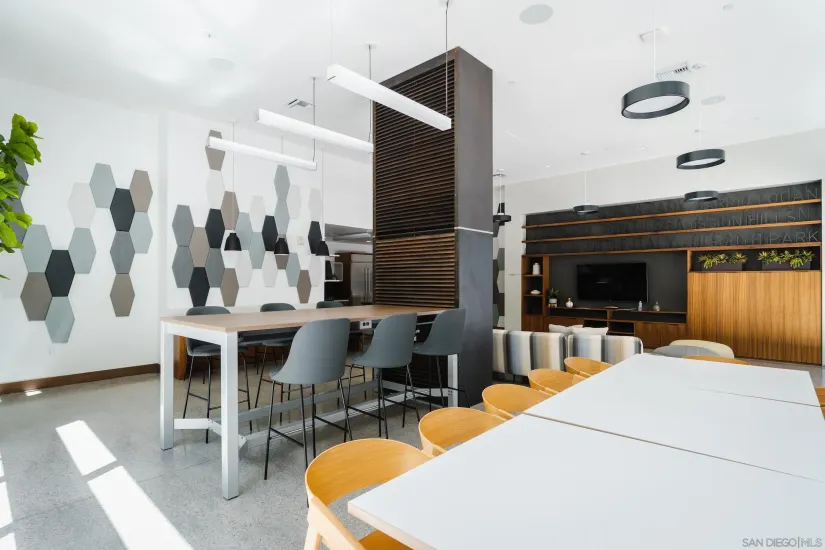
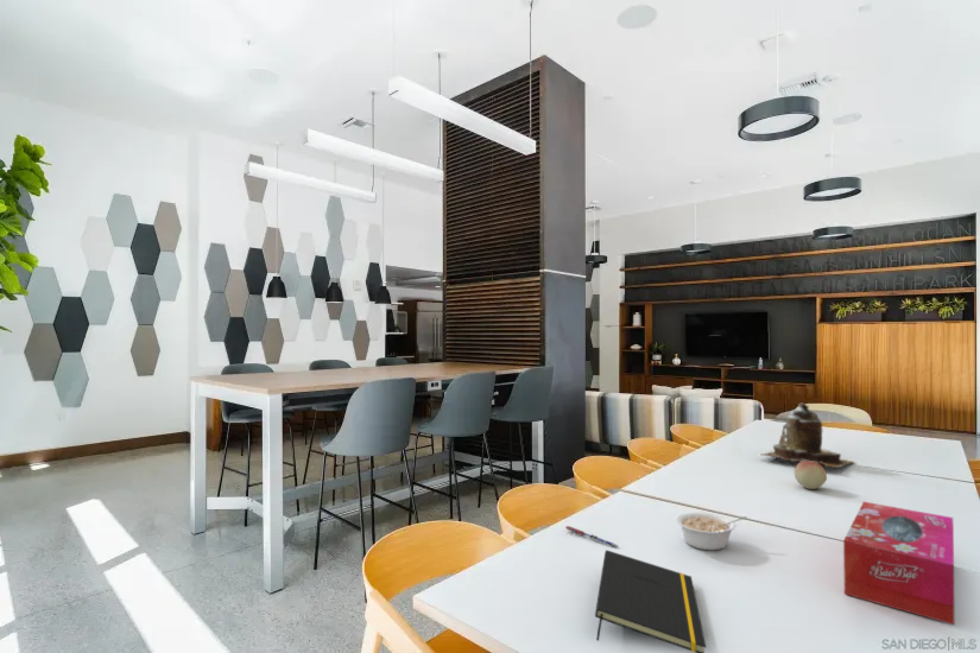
+ fruit (810, 475)
+ notepad (647, 595)
+ tissue box (902, 553)
+ legume (707, 528)
+ pen (590, 535)
+ teapot (807, 432)
